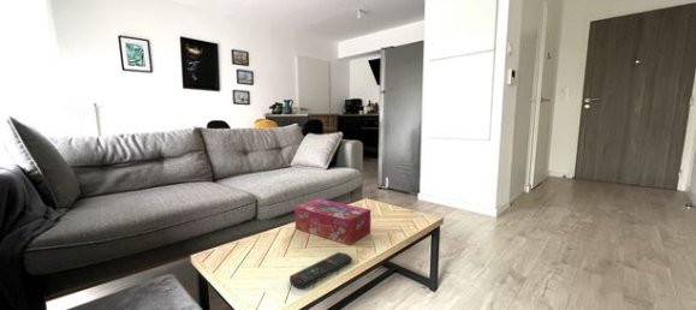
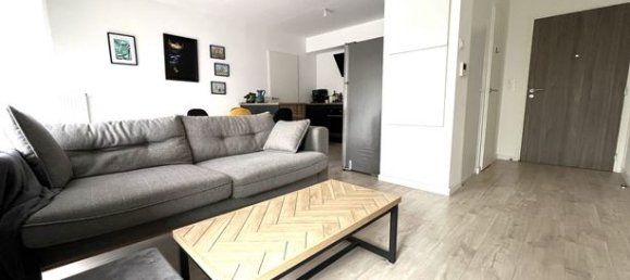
- remote control (322, 268)
- tissue box (332, 219)
